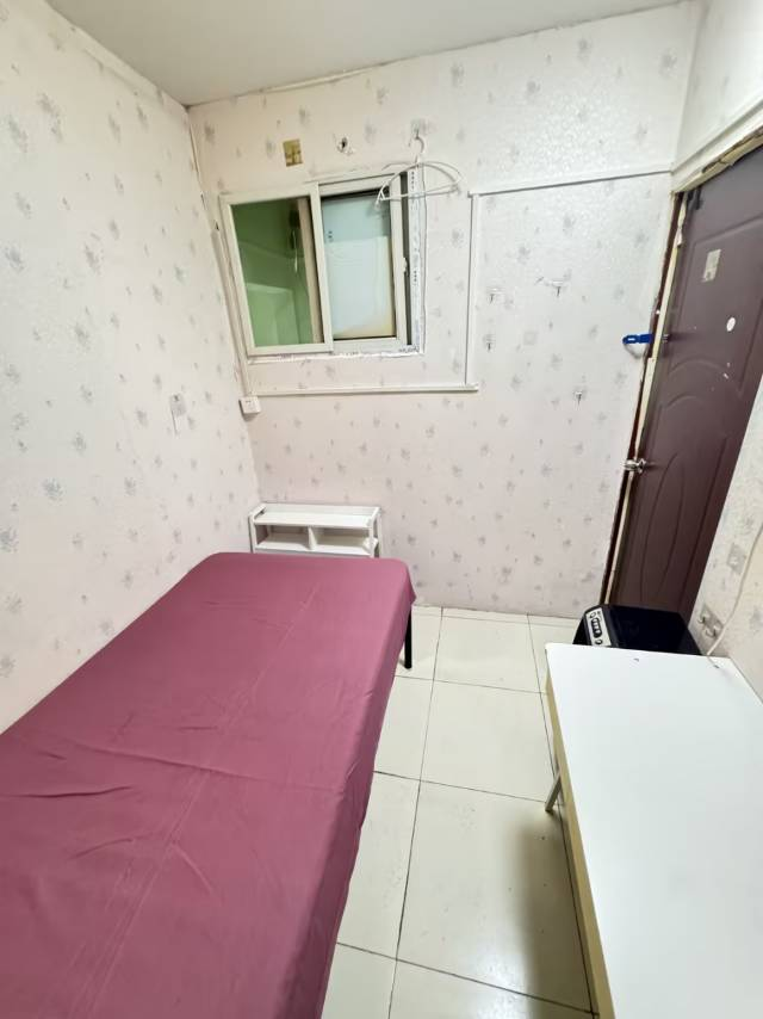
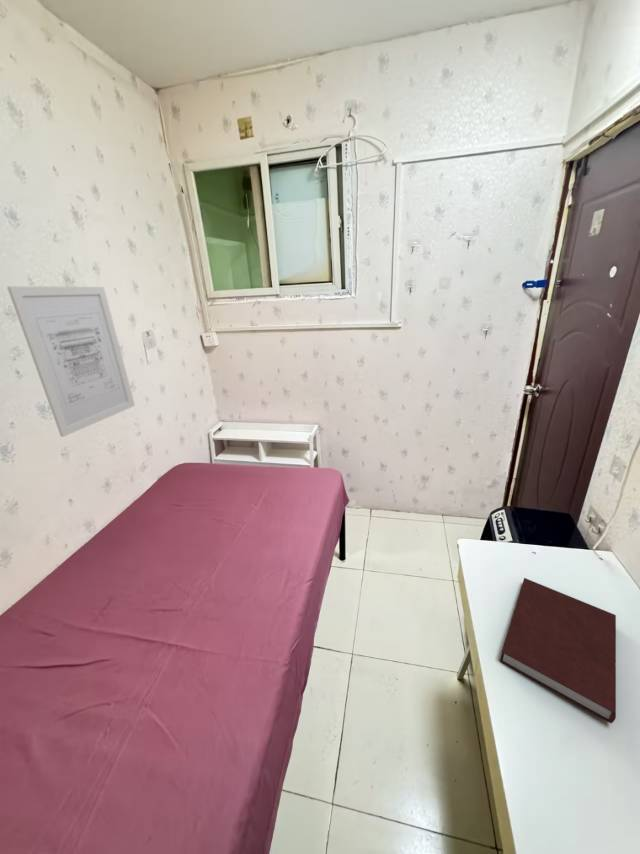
+ notebook (560, 637)
+ wall art (83, 357)
